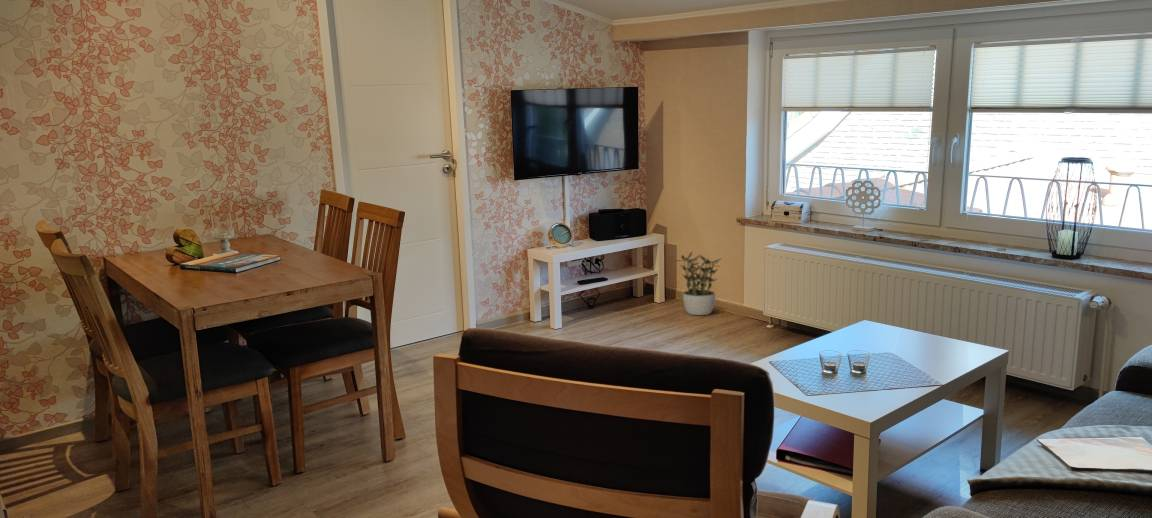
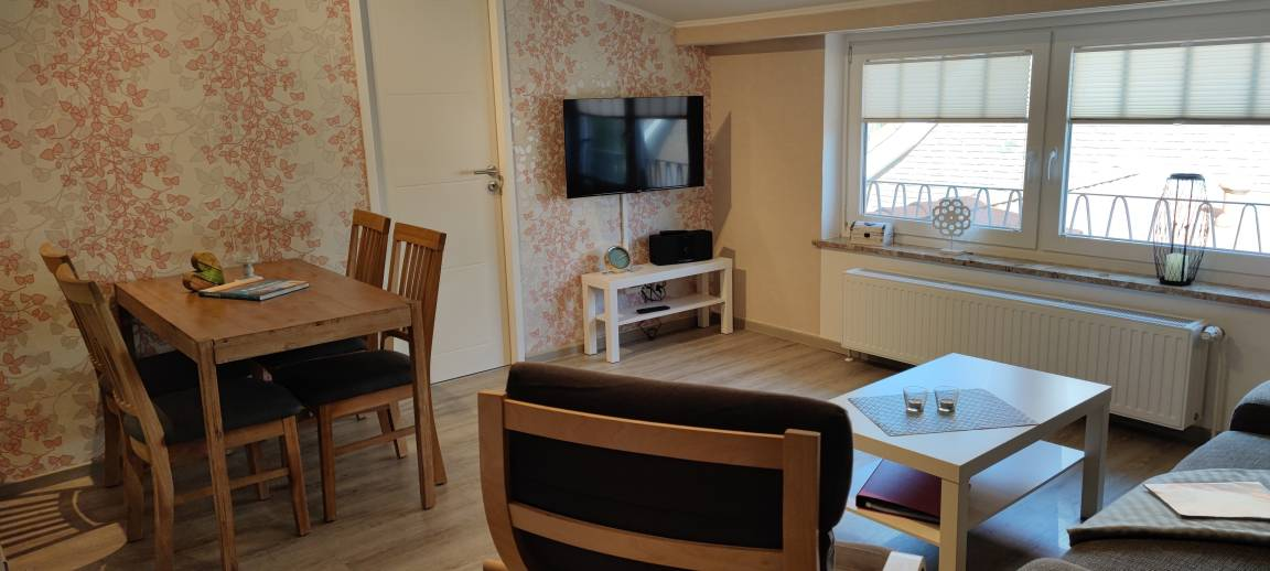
- potted plant (698, 281)
